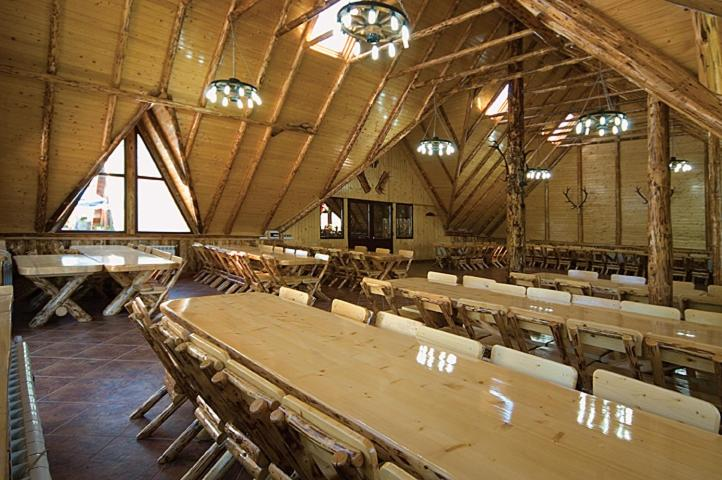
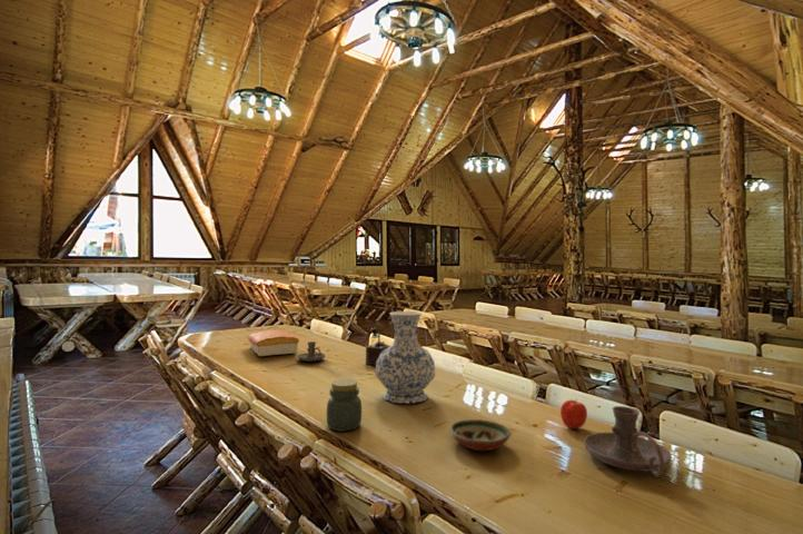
+ decorative bowl (479, 437)
+ apple (573, 413)
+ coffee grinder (376, 346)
+ candle holder (631, 438)
+ bread loaf (272, 342)
+ jar (344, 404)
+ candle holder (313, 352)
+ vase (405, 354)
